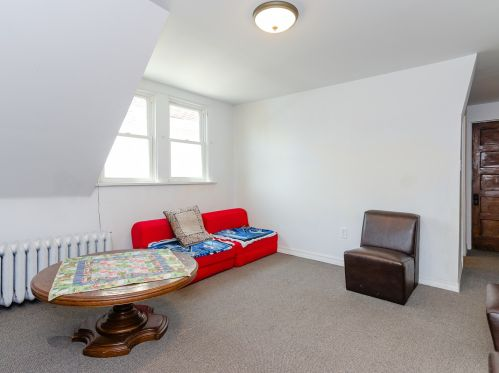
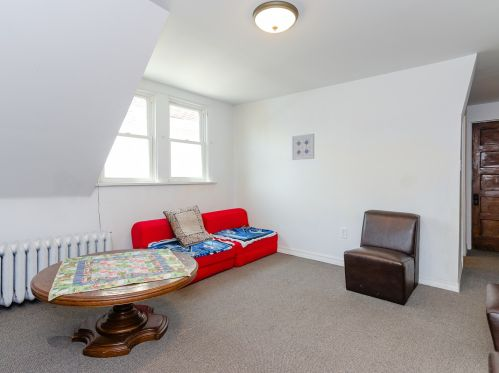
+ wall art (302, 147)
